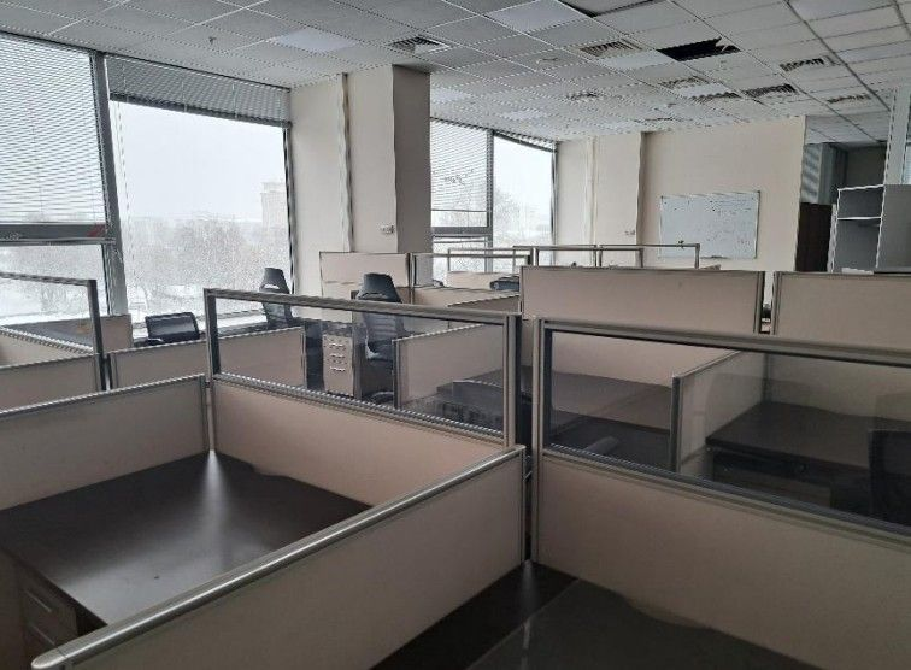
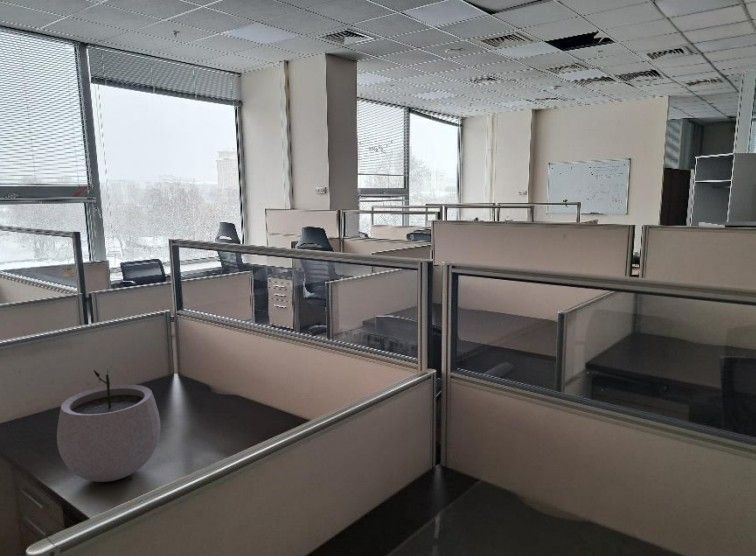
+ plant pot (109, 419)
